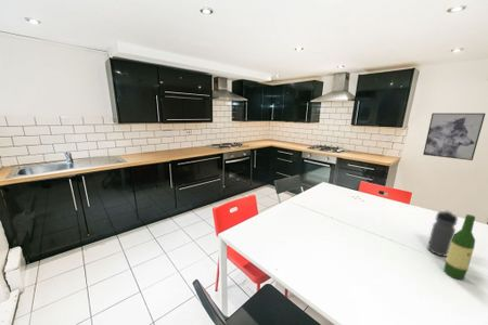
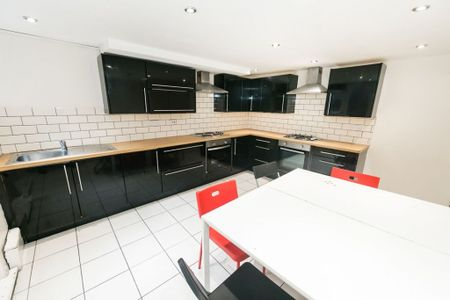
- wall art (451, 135)
- water bottle (442, 232)
- wine bottle (462, 246)
